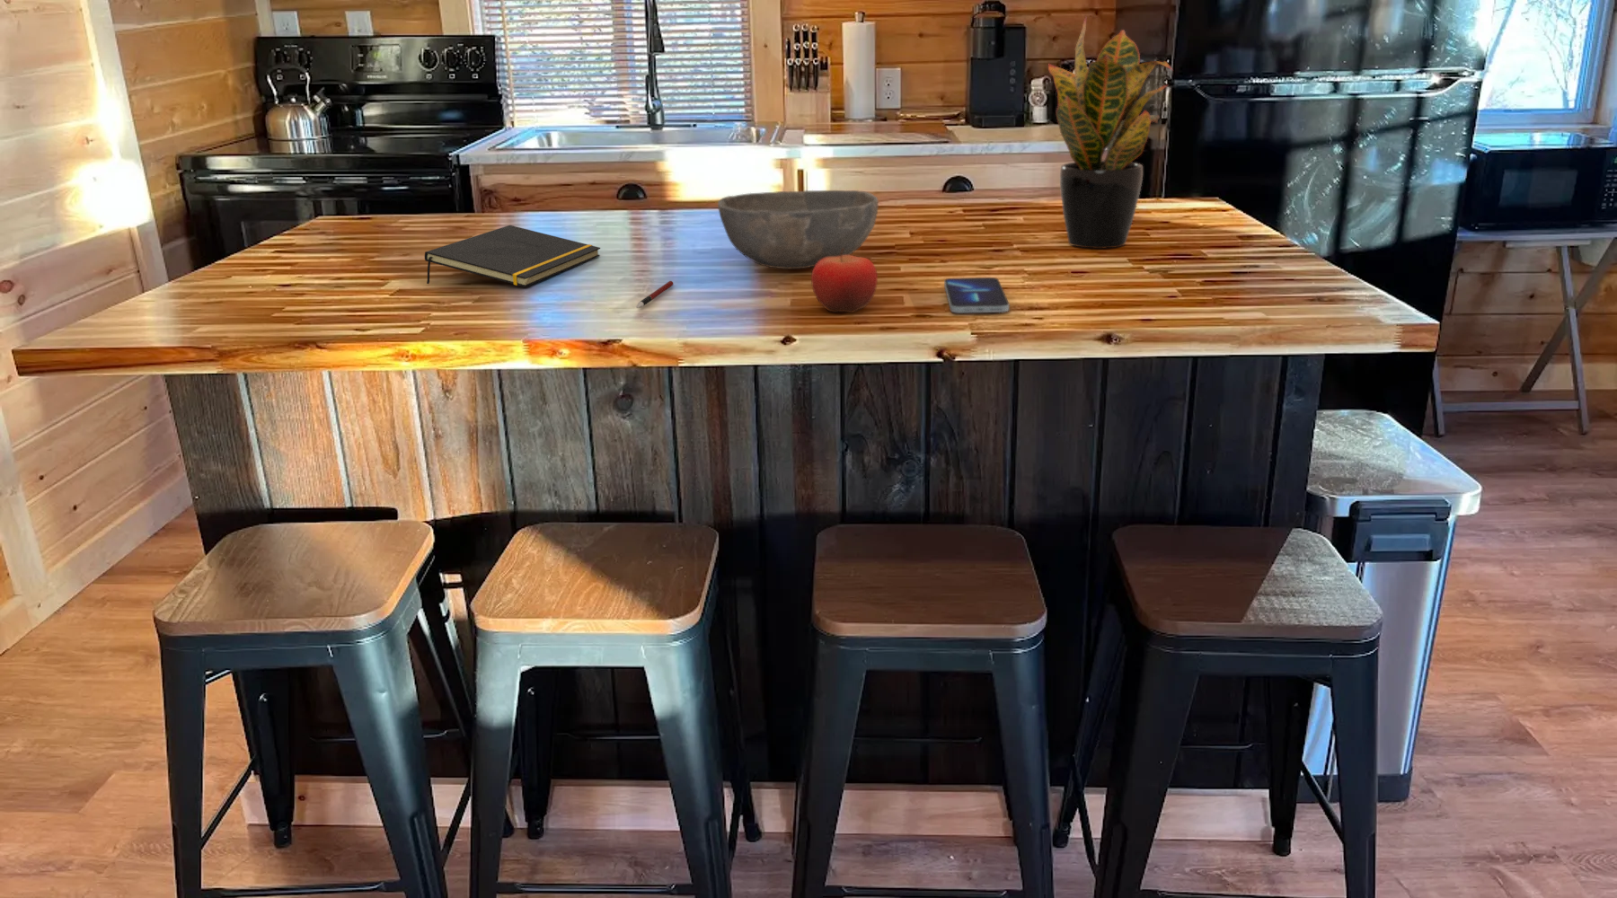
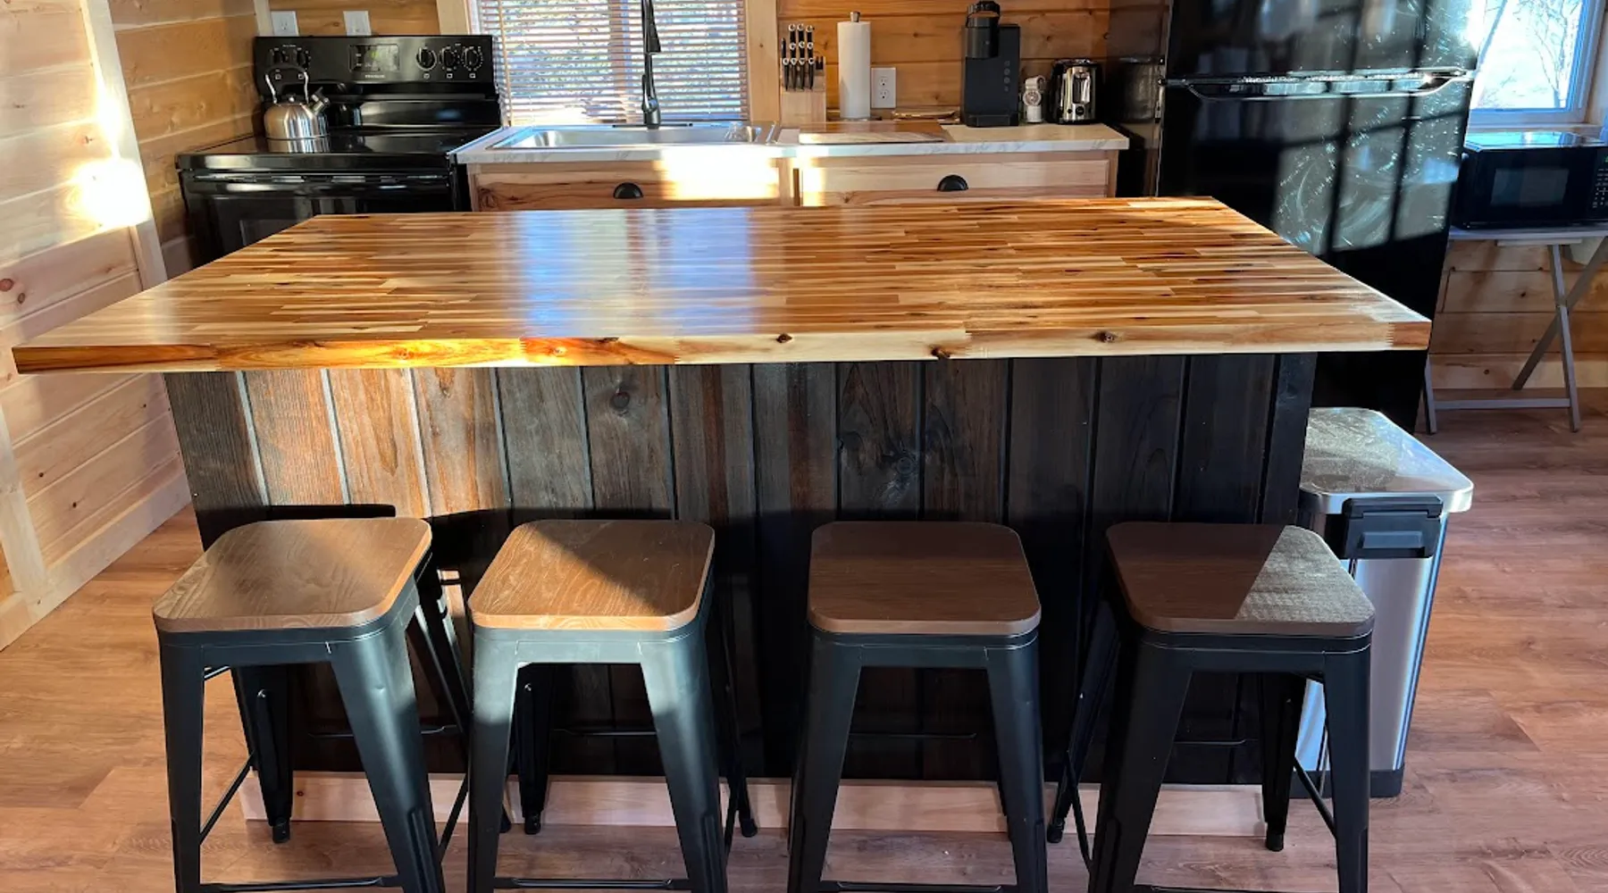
- pen (655, 294)
- smartphone (974, 294)
- potted plant (1109, 129)
- notepad (517, 253)
- fruit (844, 279)
- bowl (799, 231)
